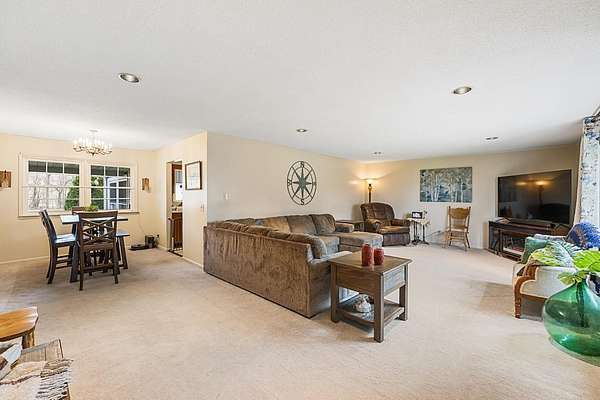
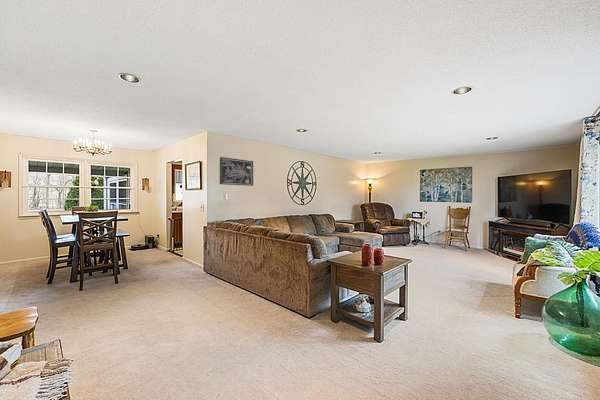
+ wall art (237, 172)
